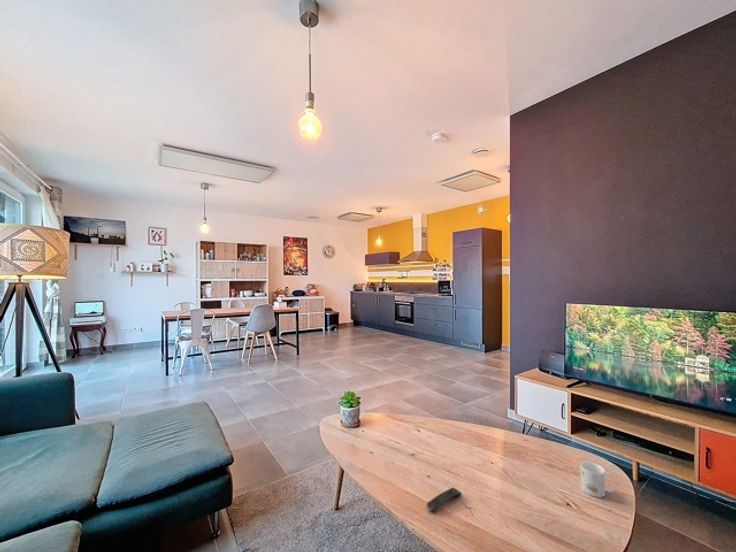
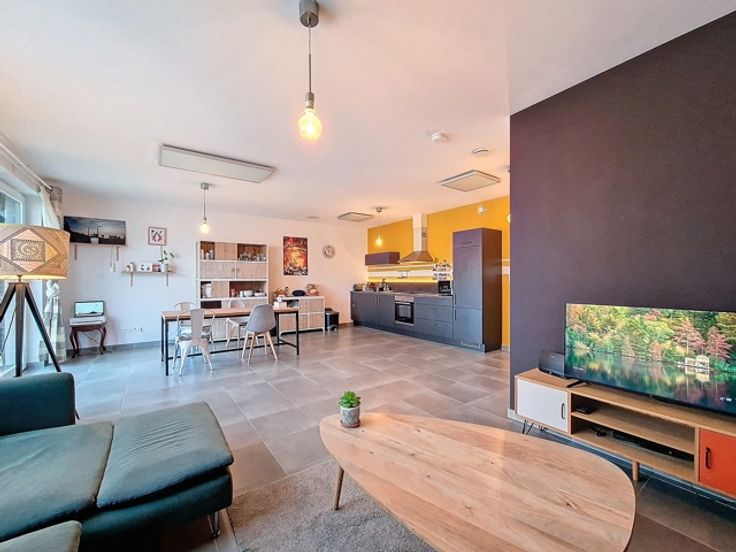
- mug (598, 480)
- remote control (443, 499)
